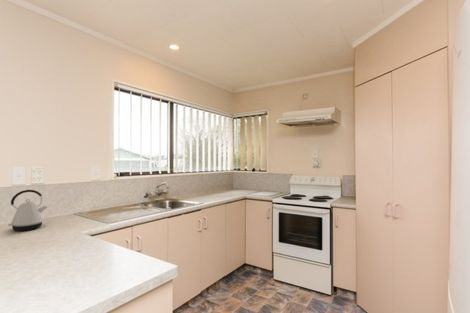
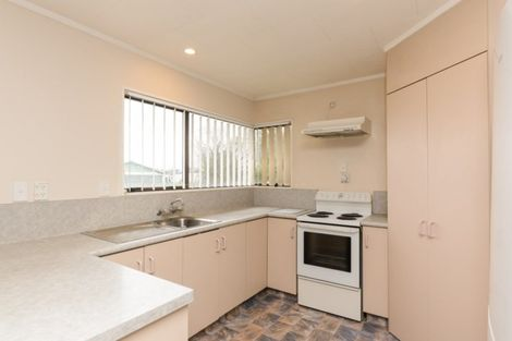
- kettle (28, 208)
